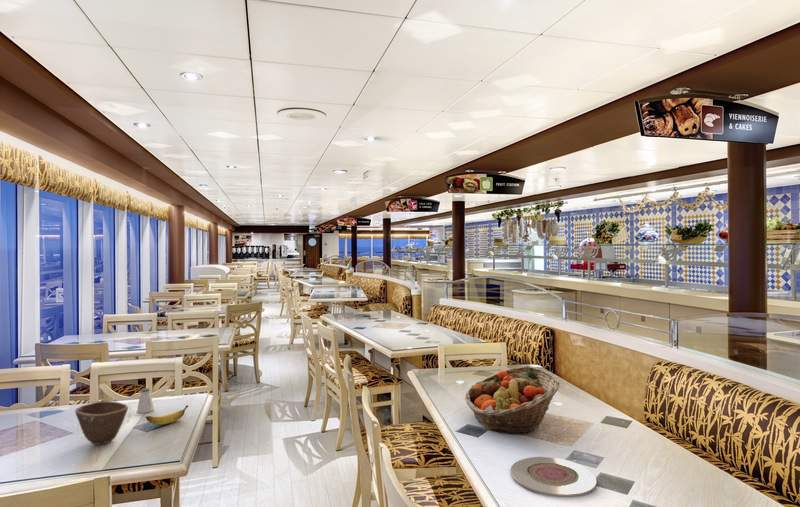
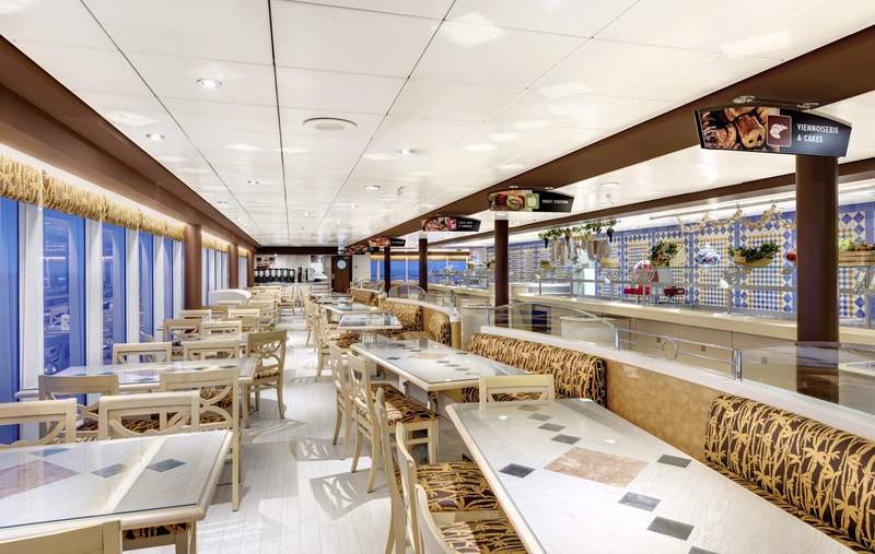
- bowl (102, 424)
- saltshaker (145, 399)
- fruit basket (511, 397)
- plate (552, 474)
- banana (168, 416)
